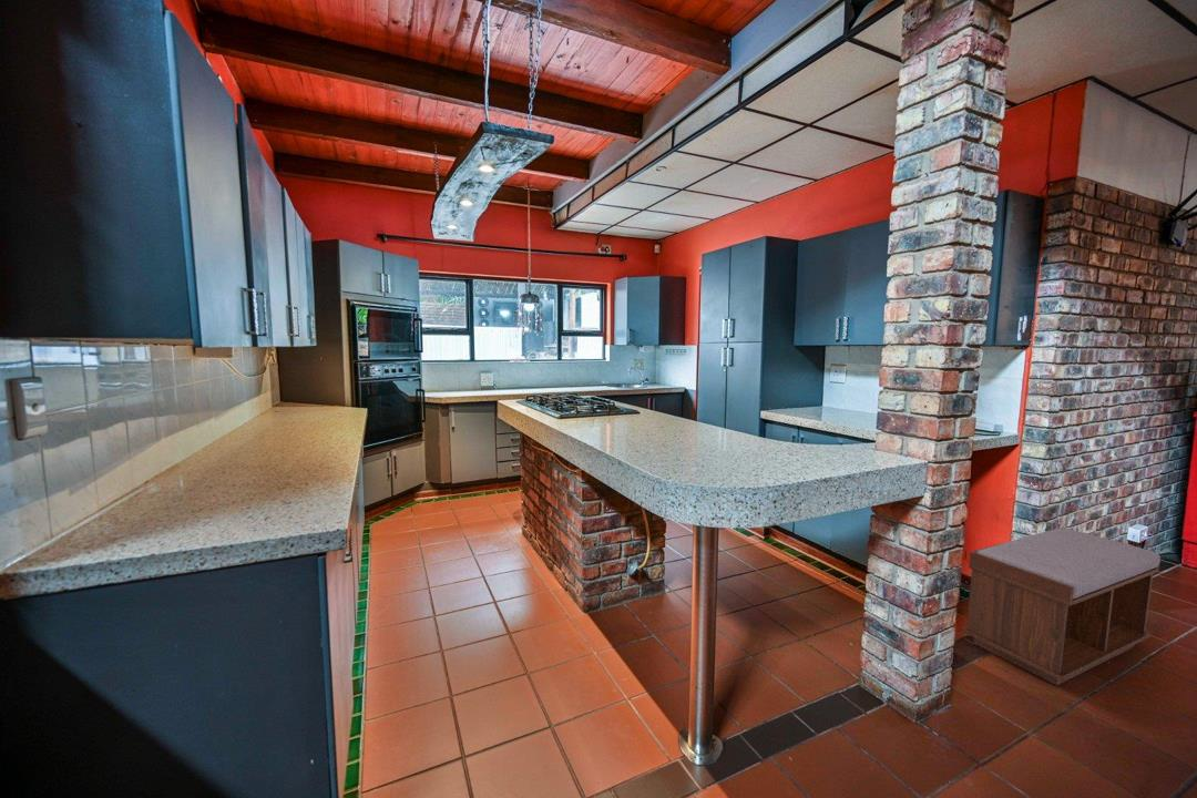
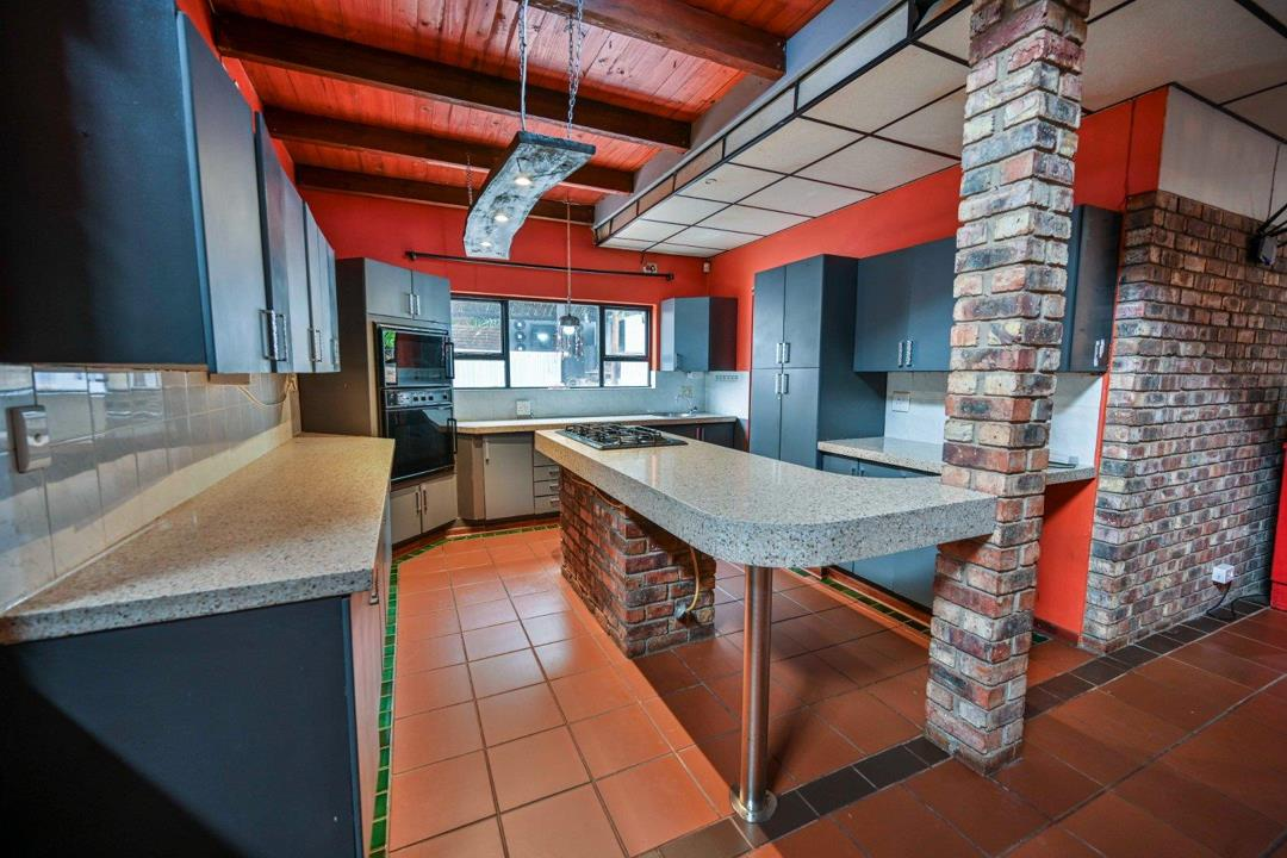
- bench (1061, 597)
